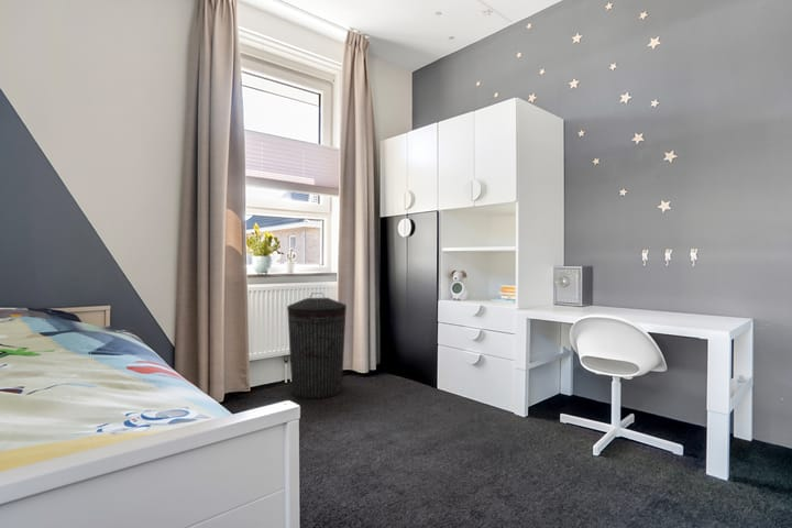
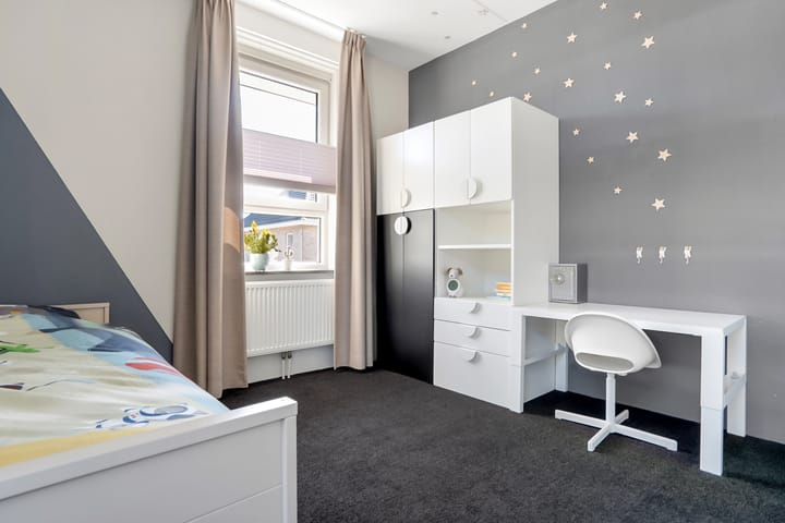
- trash can (317, 341)
